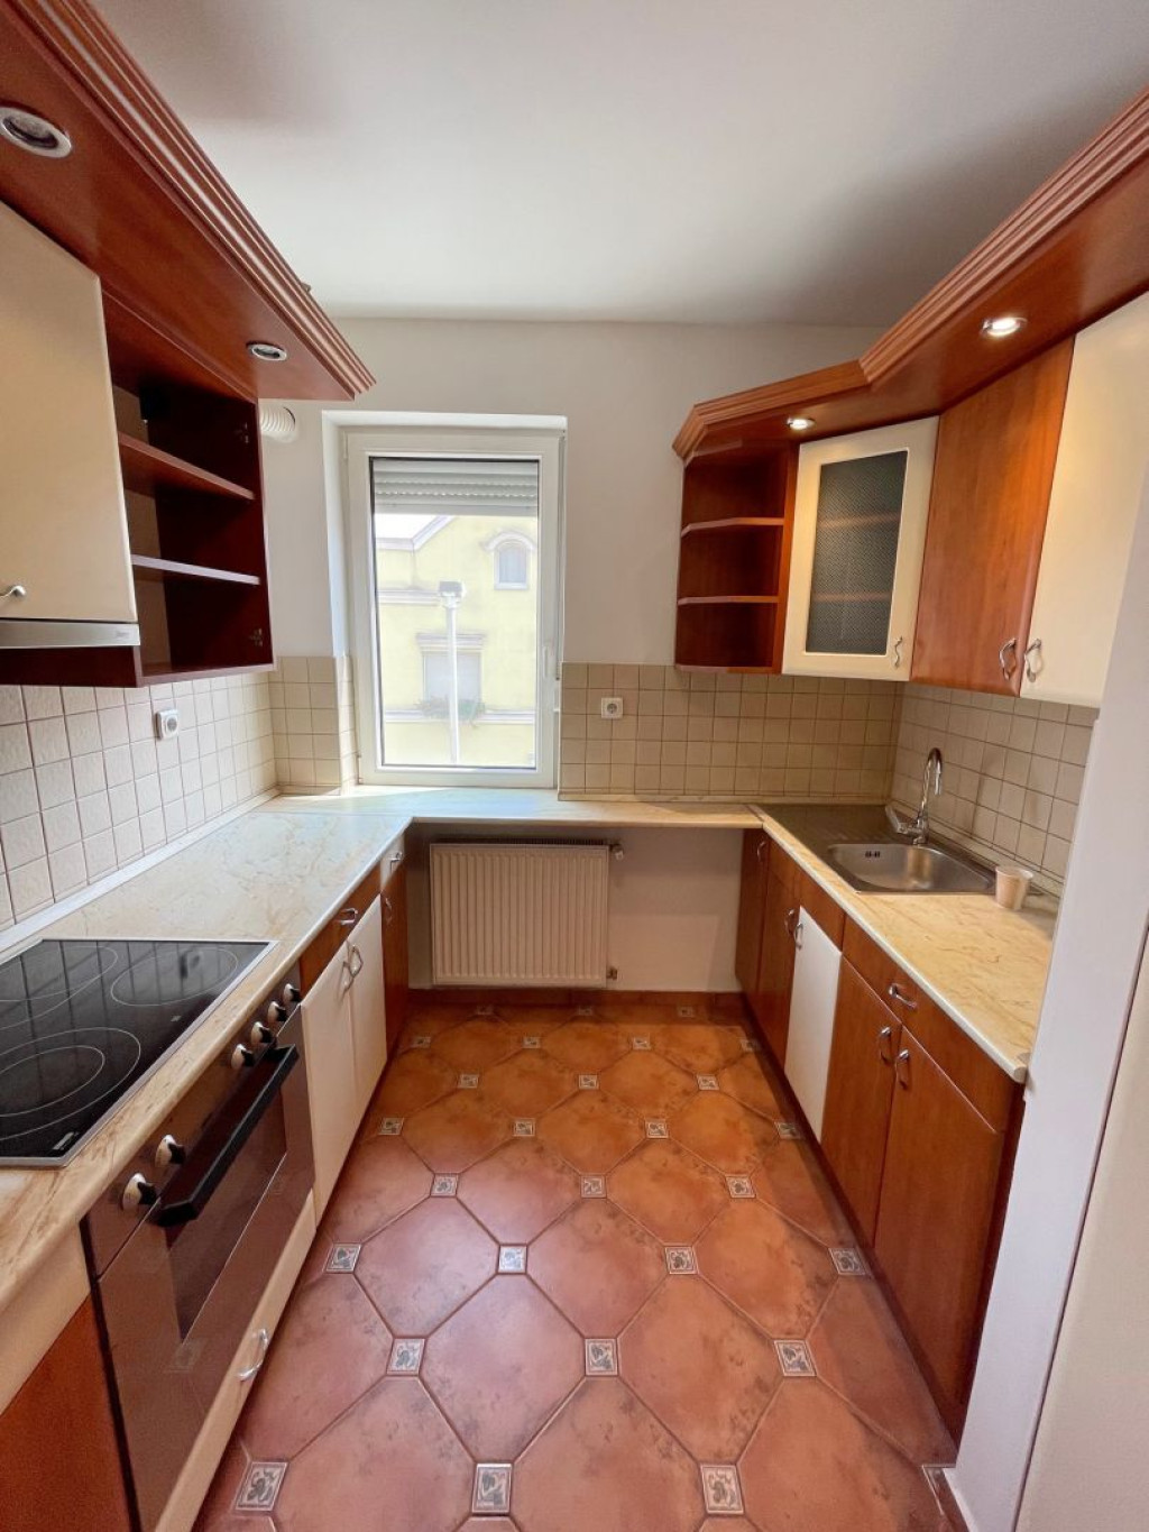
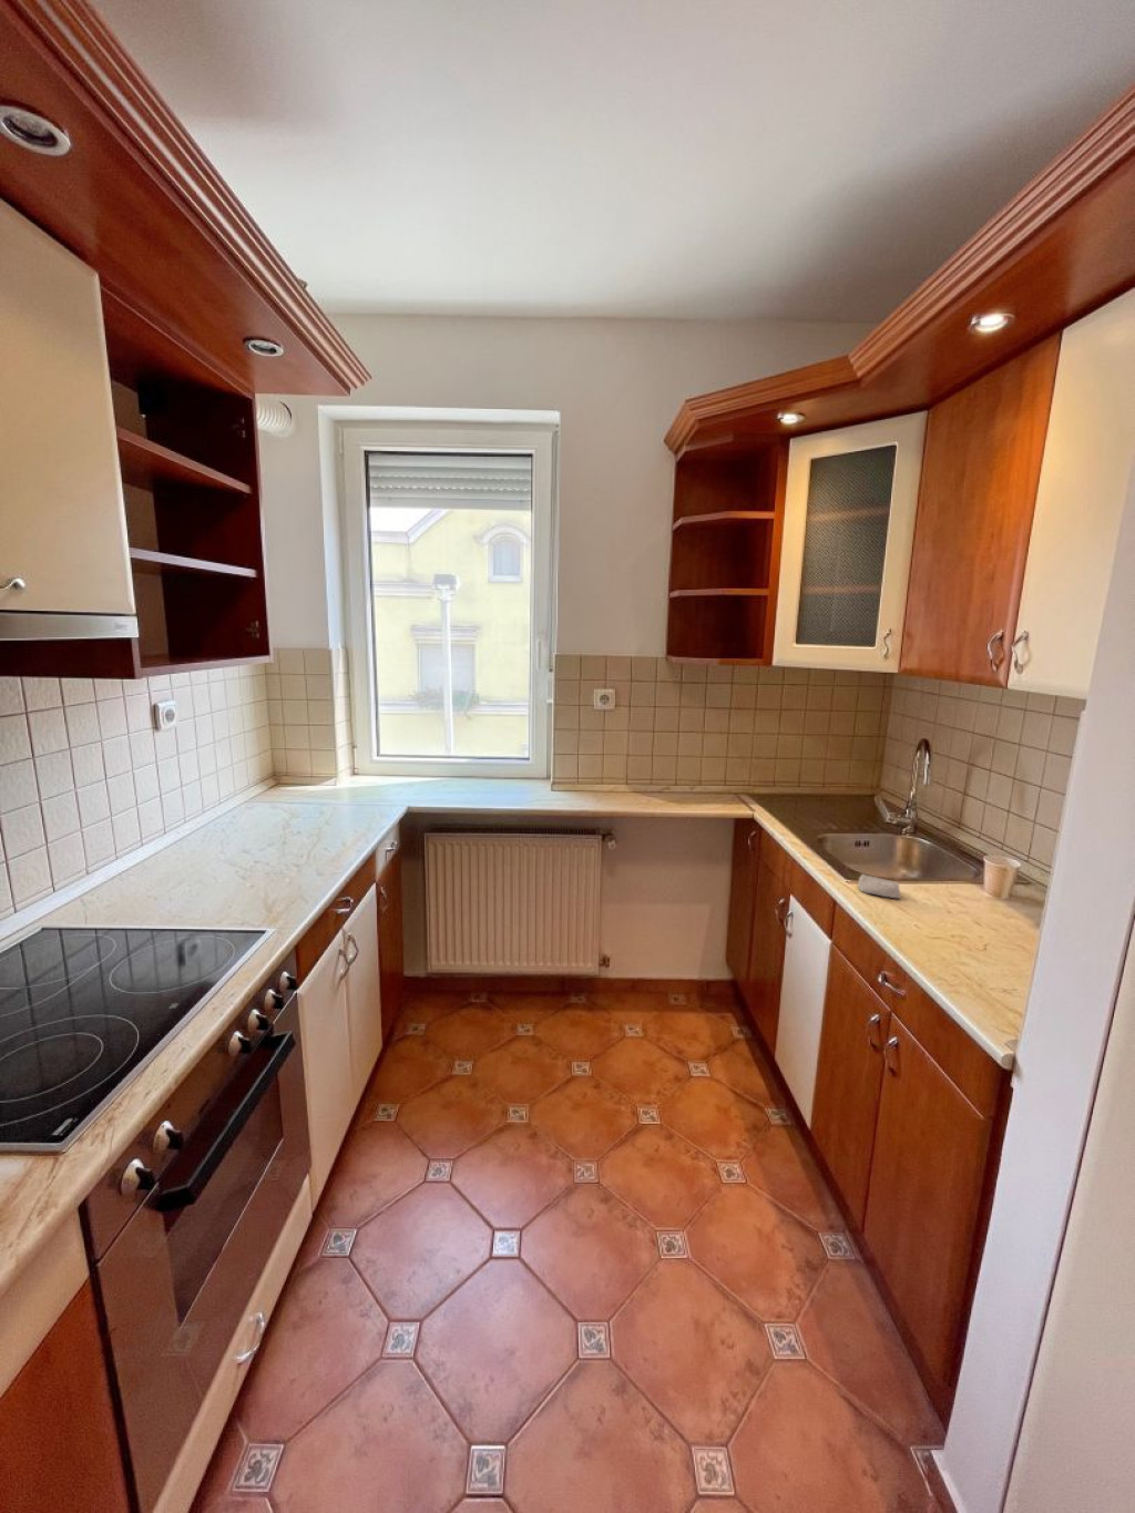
+ soap bar (879, 885)
